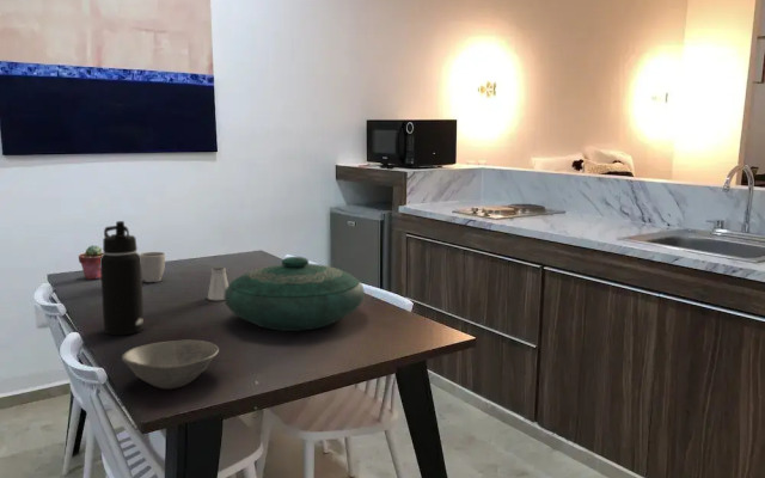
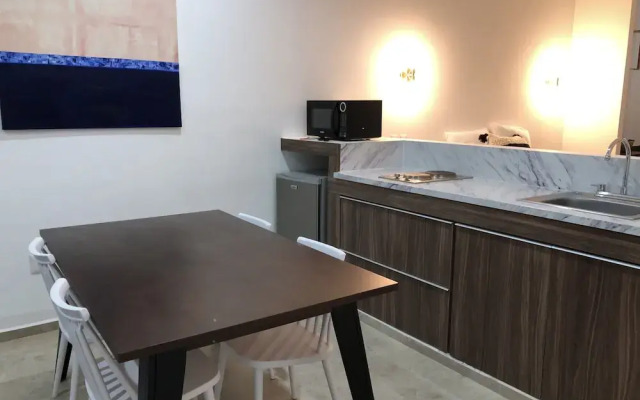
- potted succulent (92, 261)
- saltshaker (219, 282)
- bowl (171, 366)
- decorative bowl (295, 288)
- mug (149, 266)
- water bottle (121, 274)
